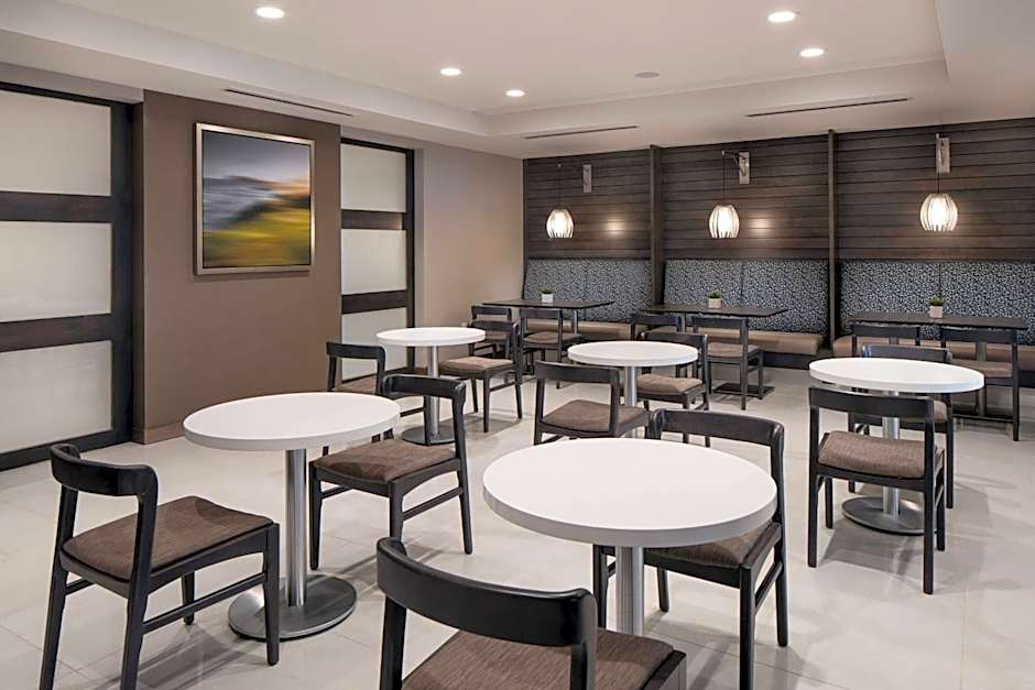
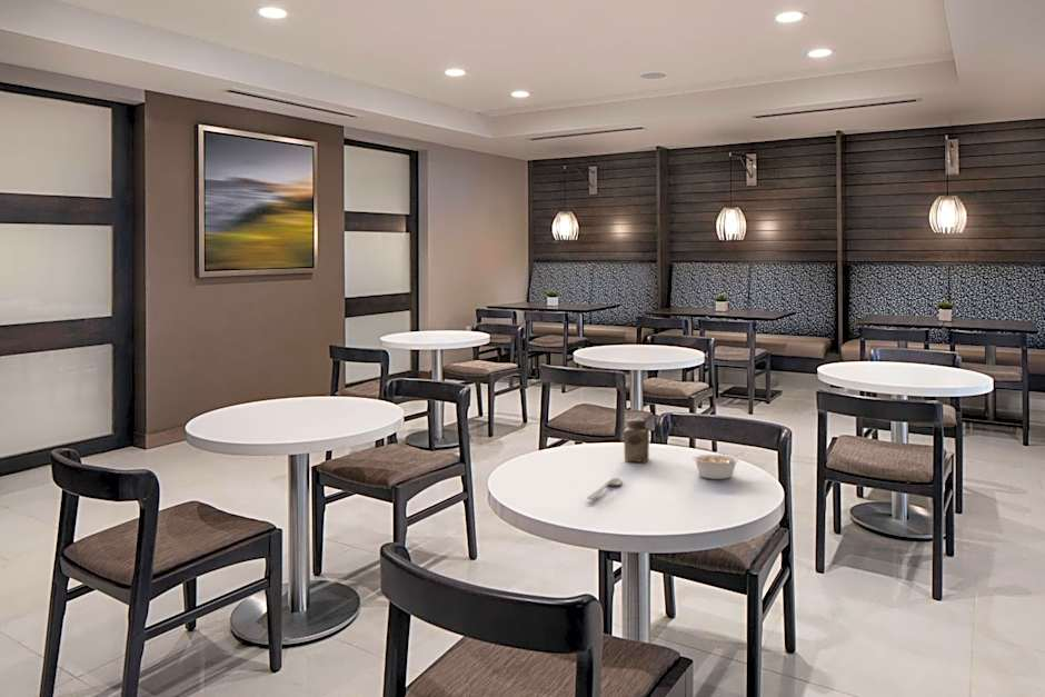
+ spoon (604, 487)
+ legume (716, 465)
+ salt shaker (636, 439)
